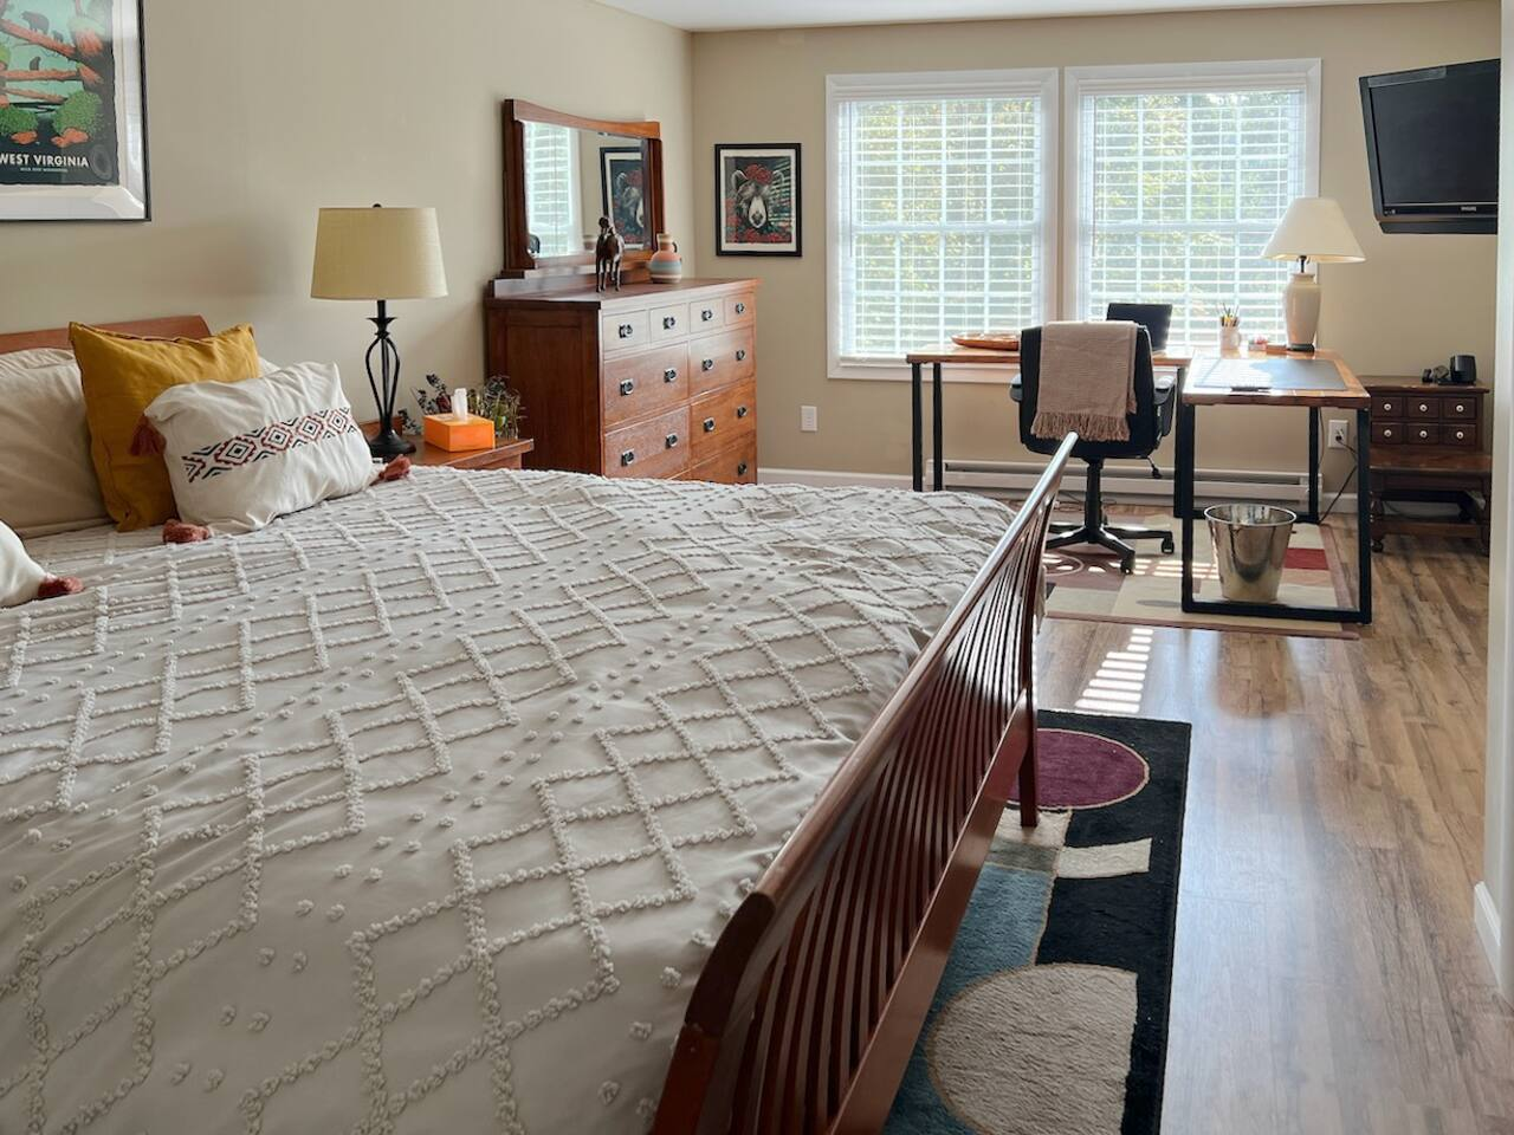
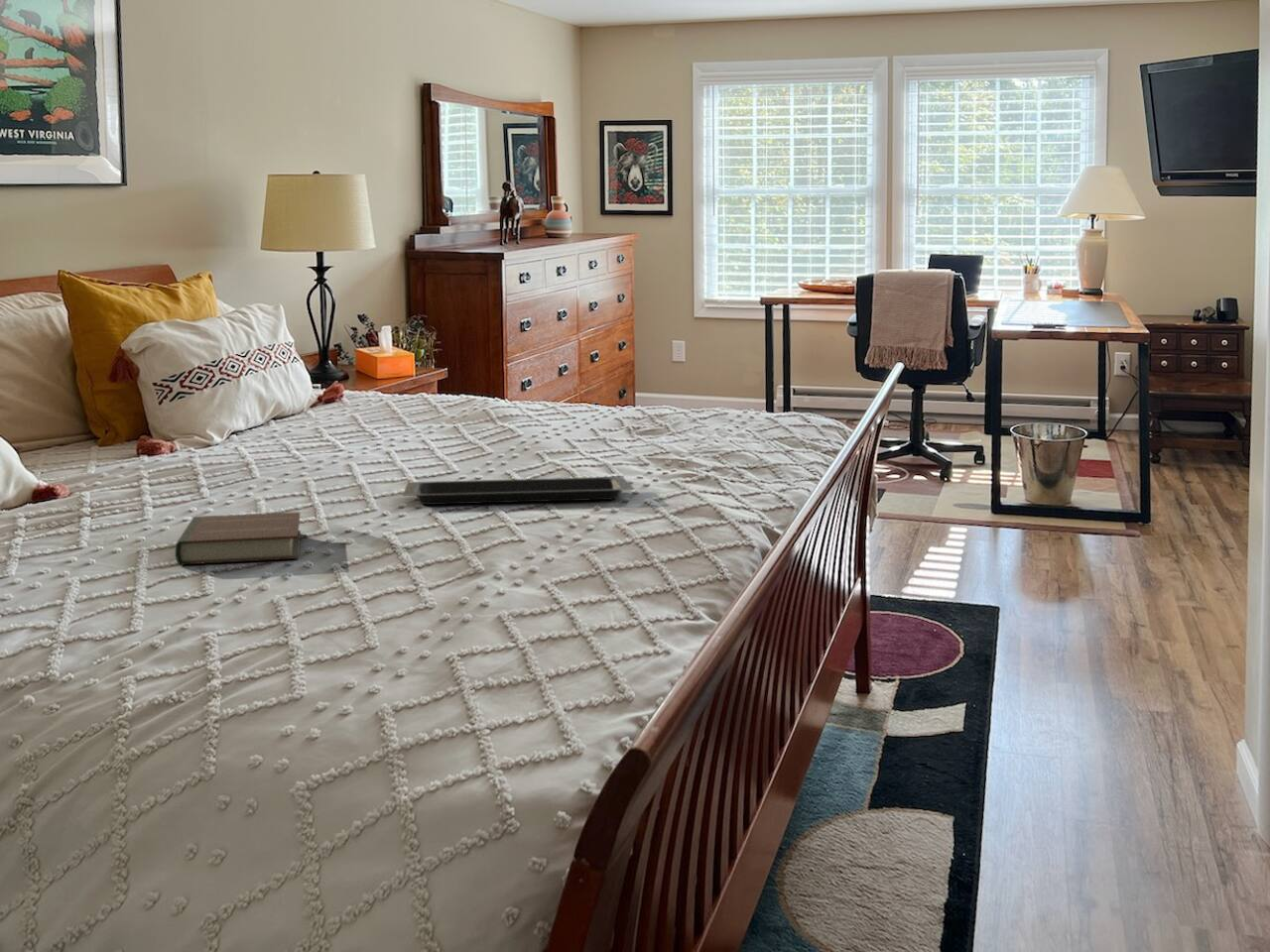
+ book (242, 536)
+ serving tray (518, 491)
